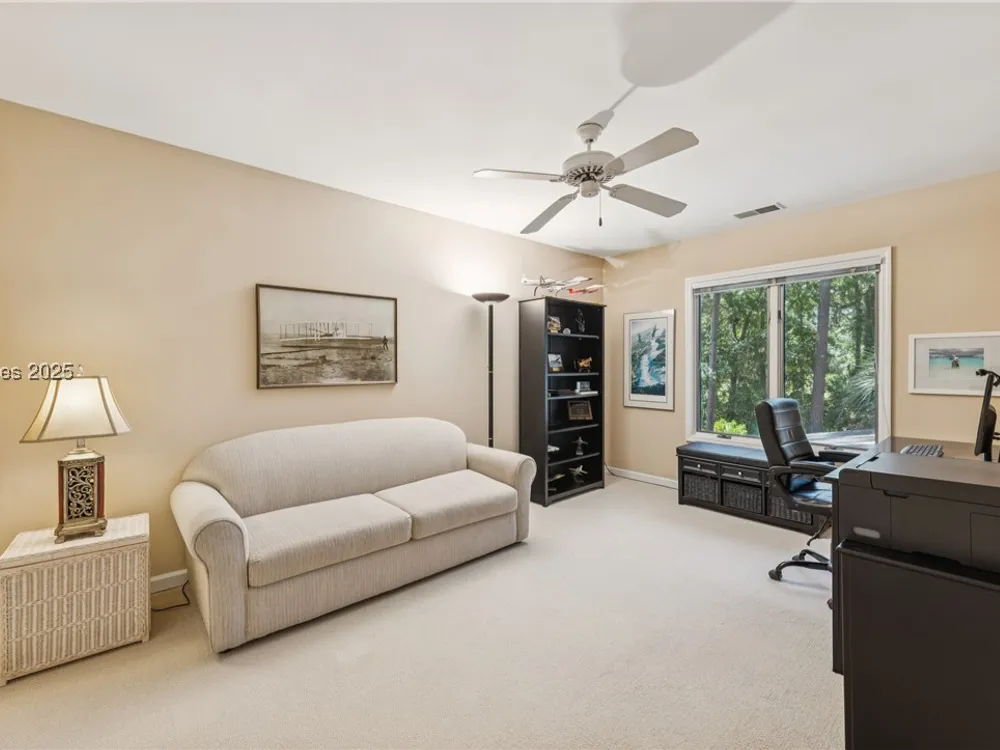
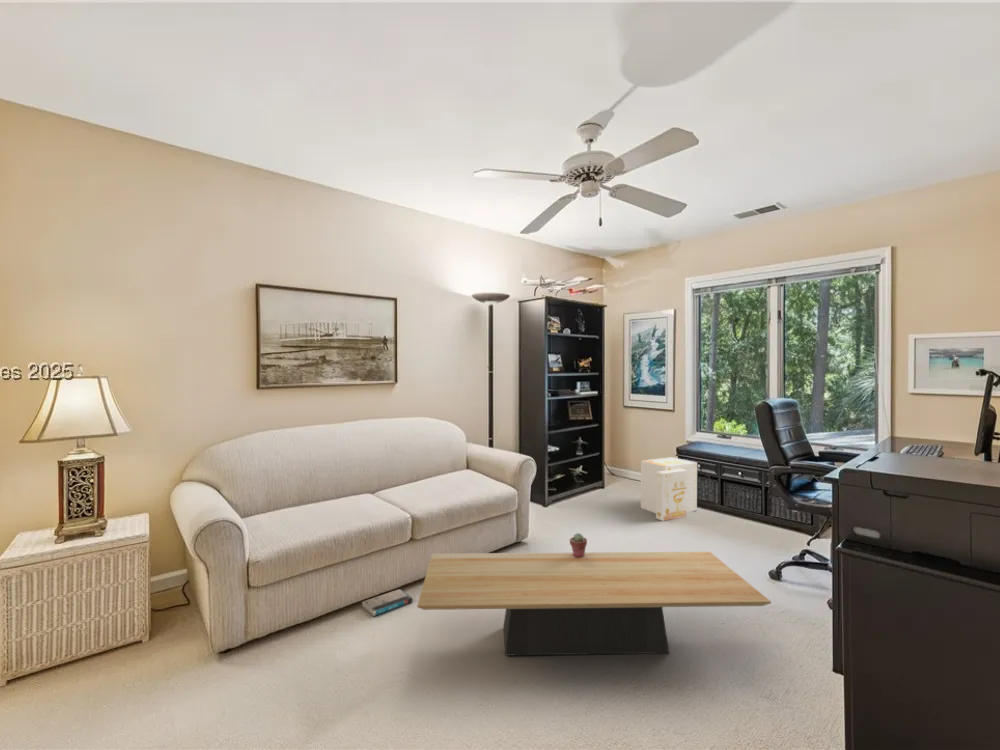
+ product box (667, 487)
+ book (387, 602)
+ coffee table (582, 607)
+ potted succulent (578, 543)
